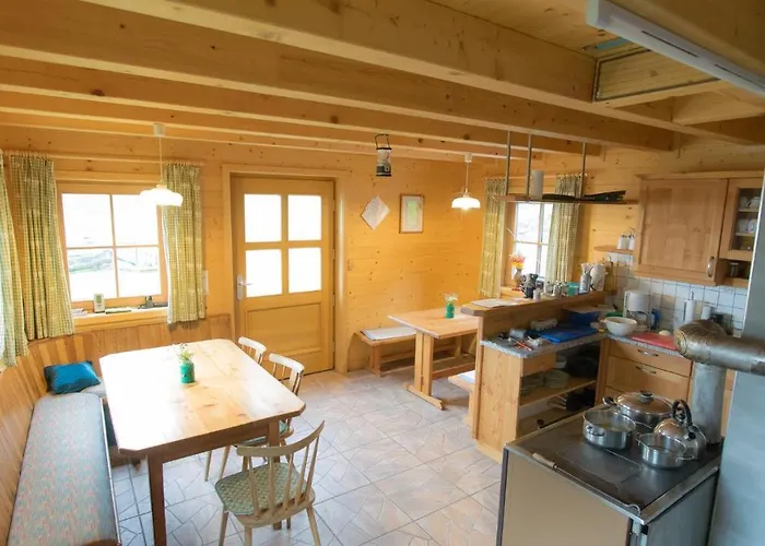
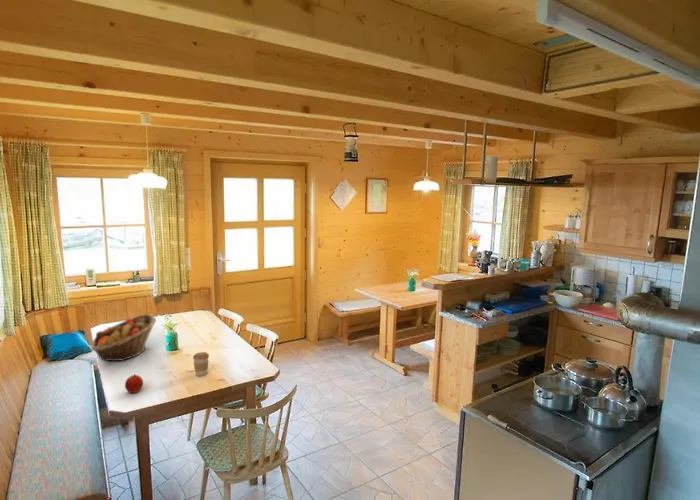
+ fruit basket (124, 336)
+ coffee cup (201, 363)
+ apple (134, 382)
